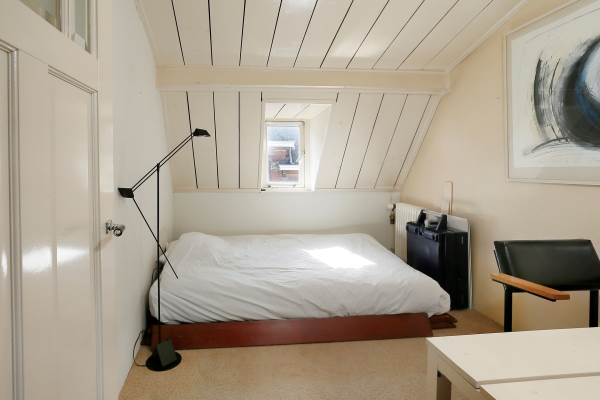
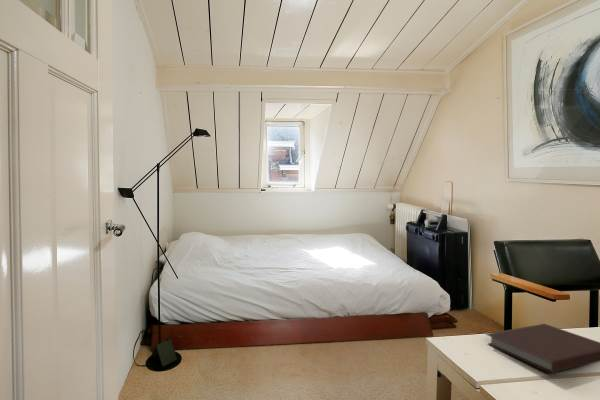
+ notebook (547, 345)
